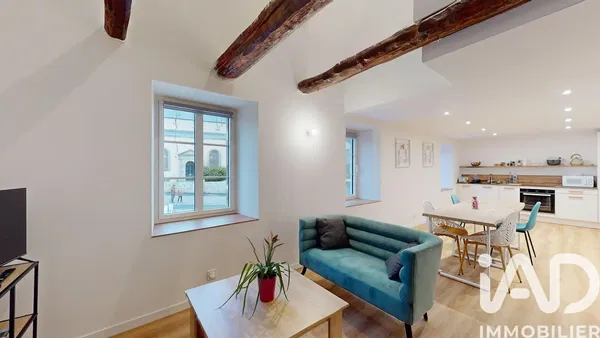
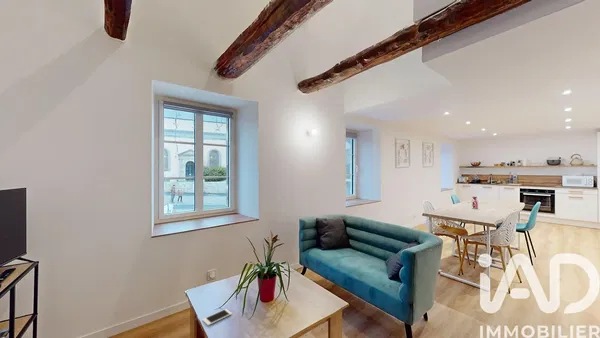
+ cell phone (217, 316)
